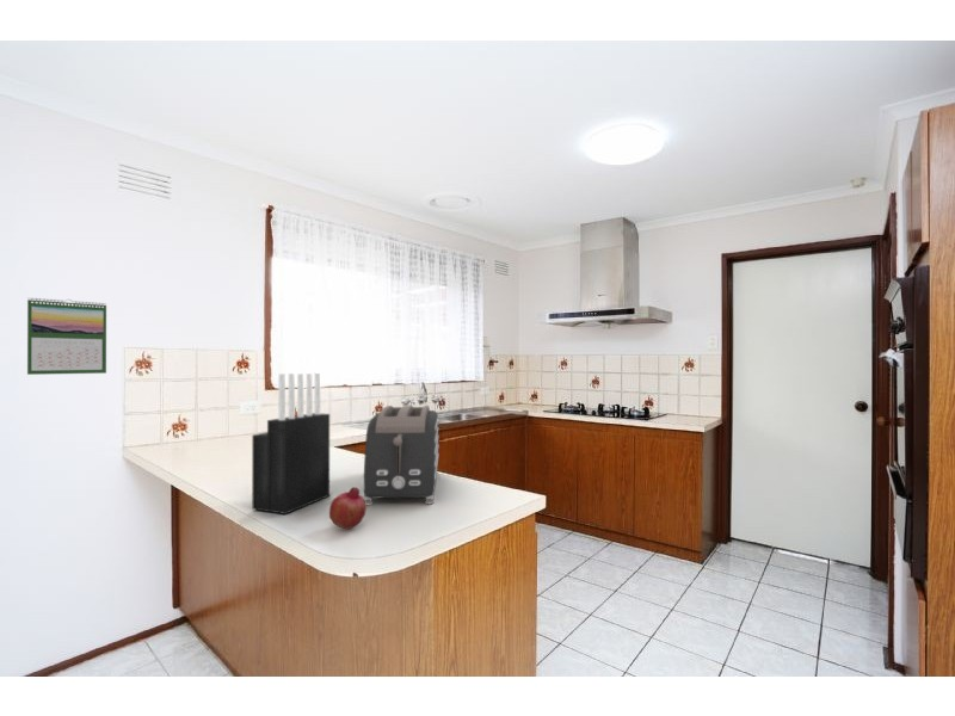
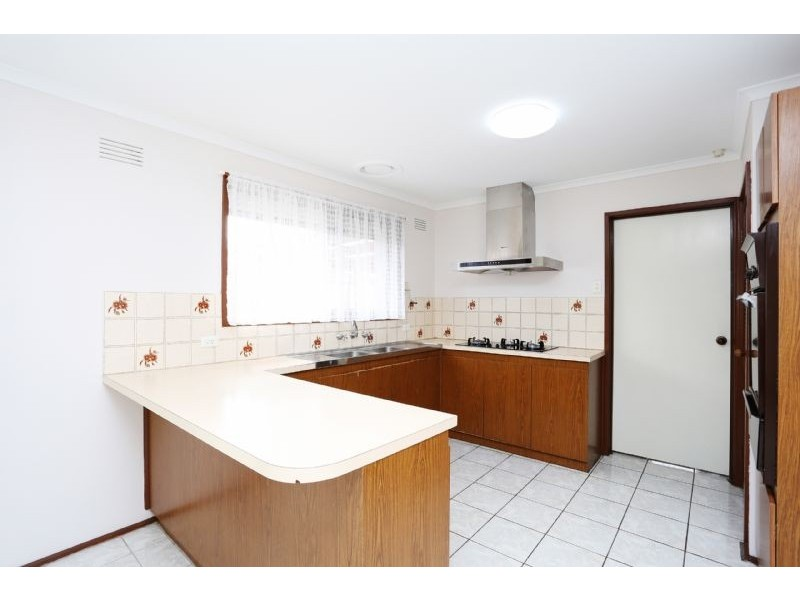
- toaster (405, 446)
- fruit (347, 506)
- knife block (289, 437)
- calendar (68, 335)
